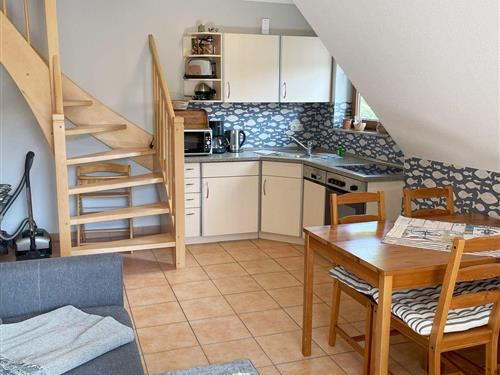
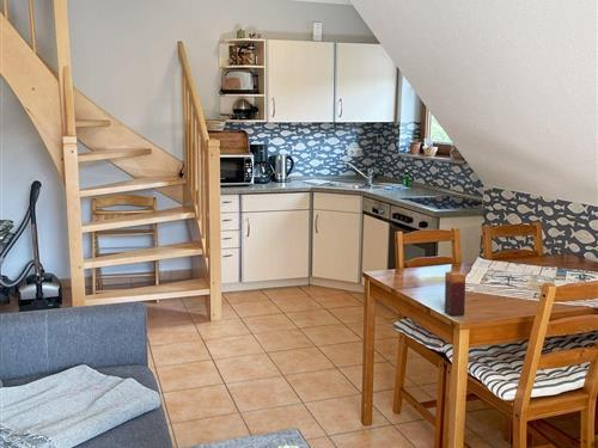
+ candle (454, 293)
